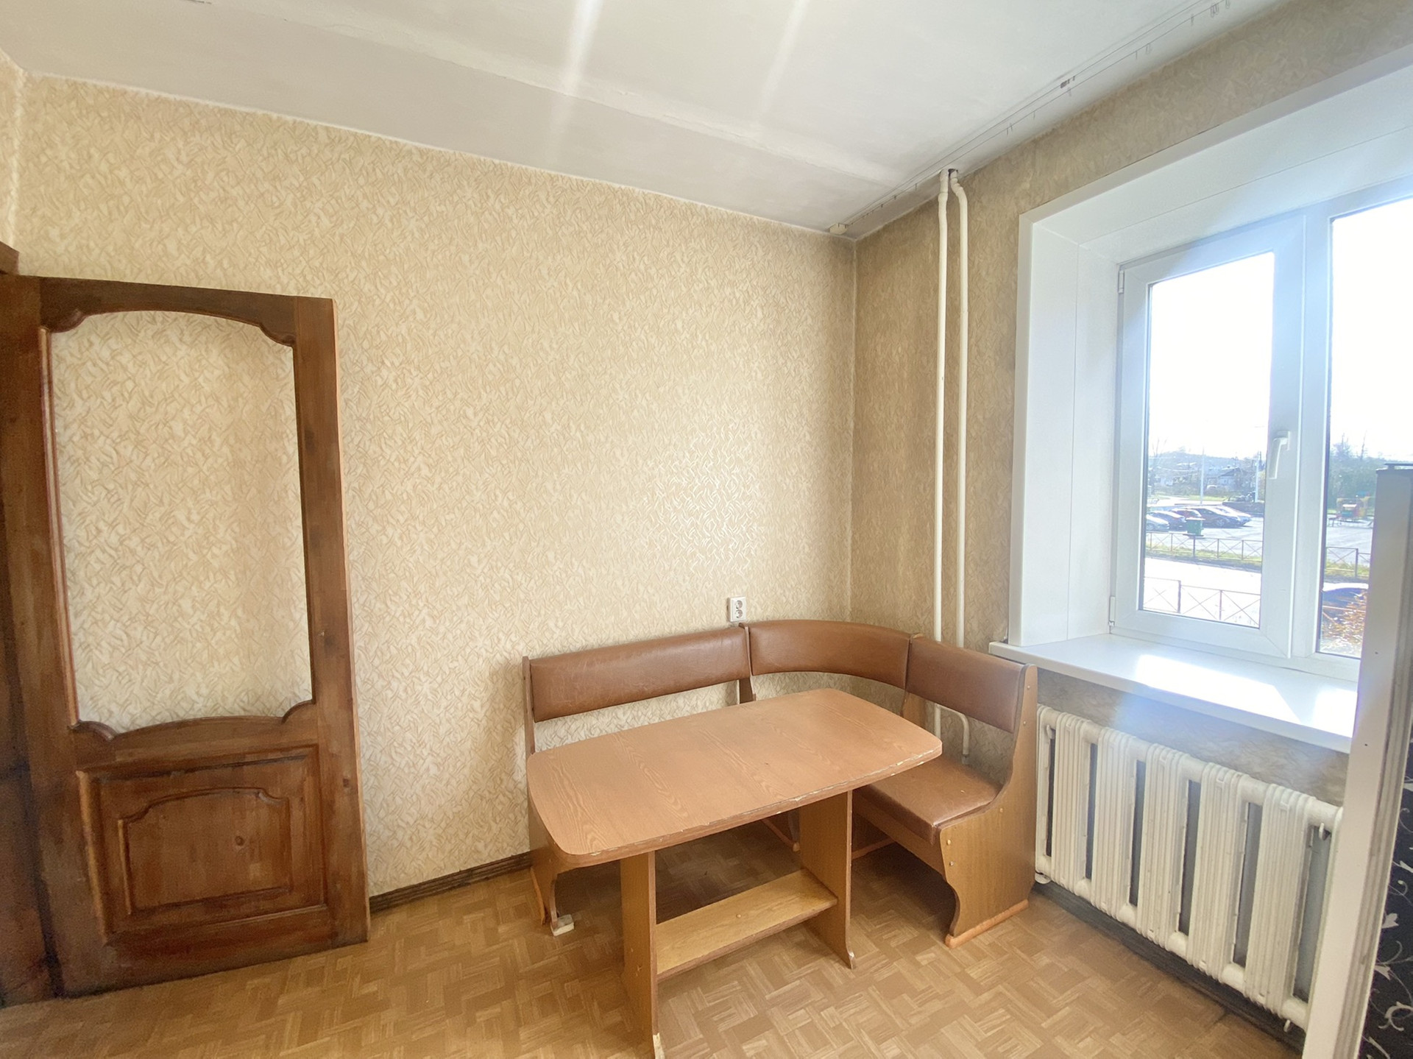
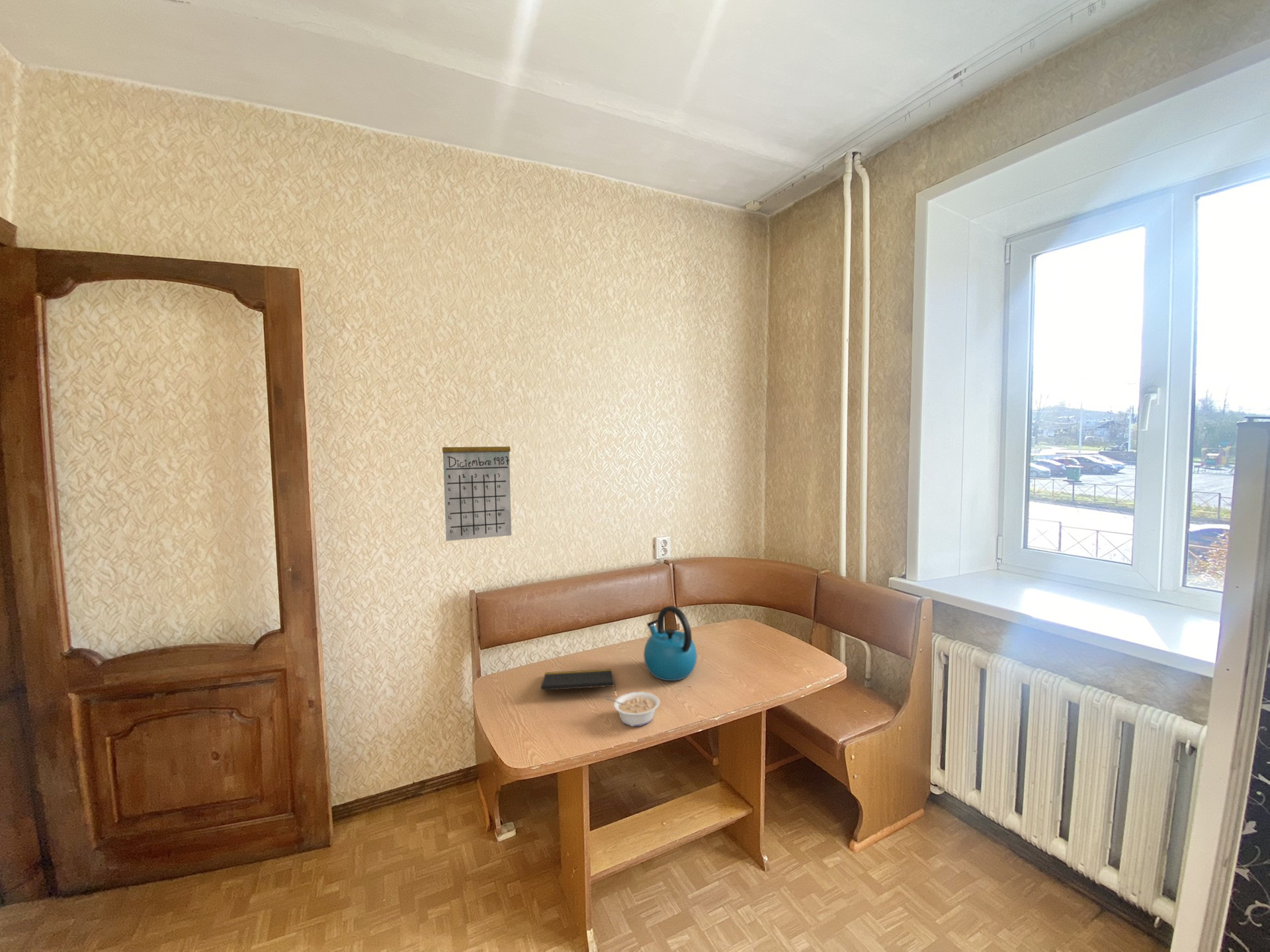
+ legume (635, 709)
+ calendar (478, 482)
+ notepad (578, 679)
+ kettle (668, 638)
